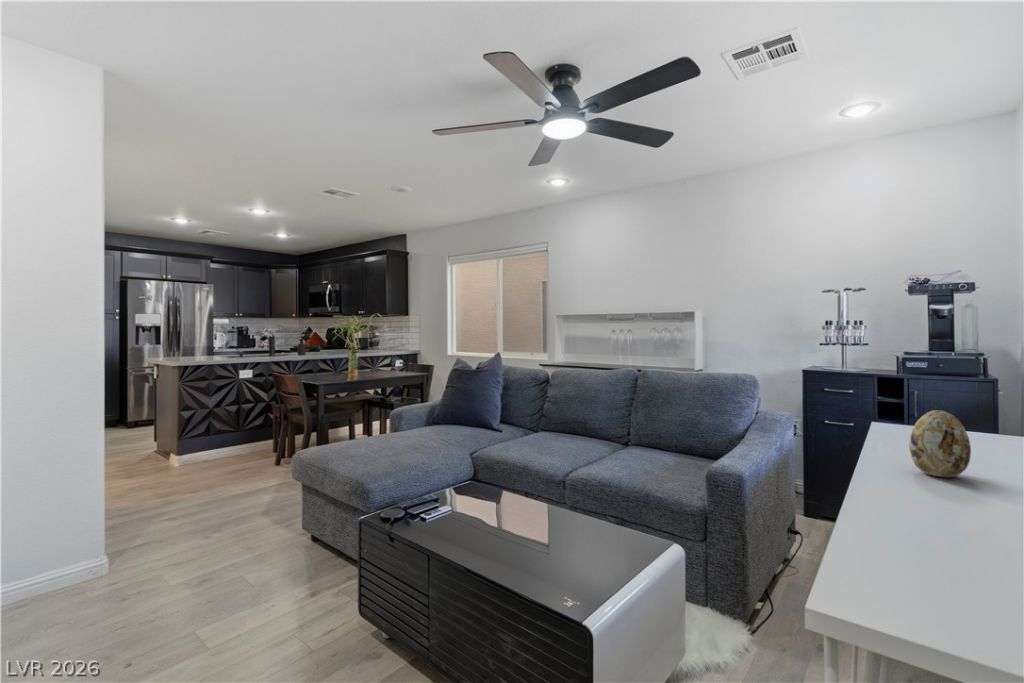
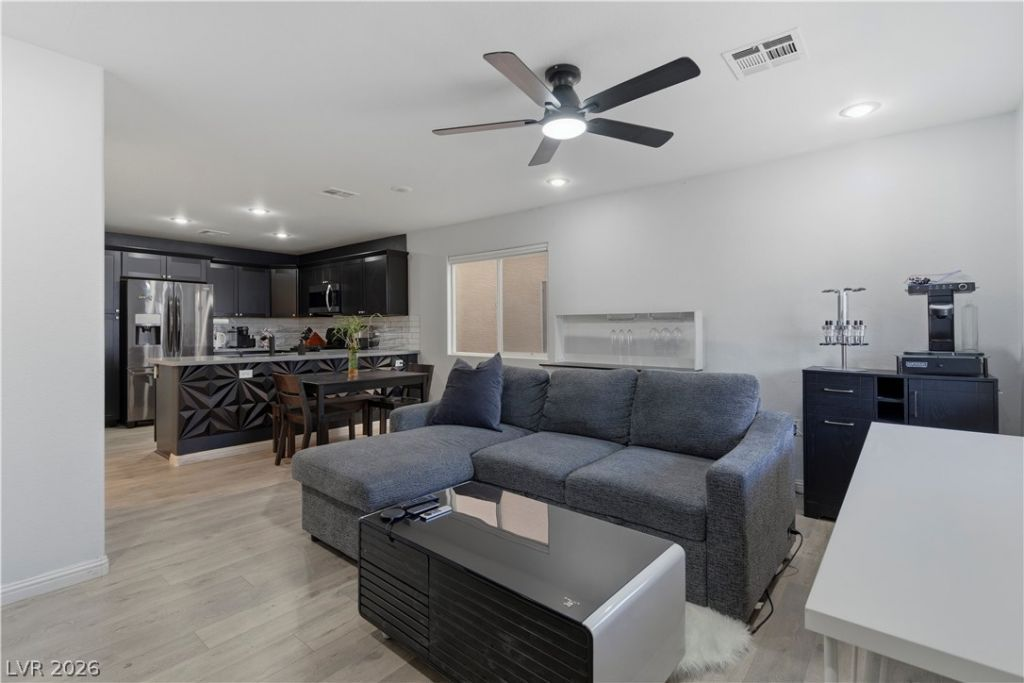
- decorative egg (939, 442)
